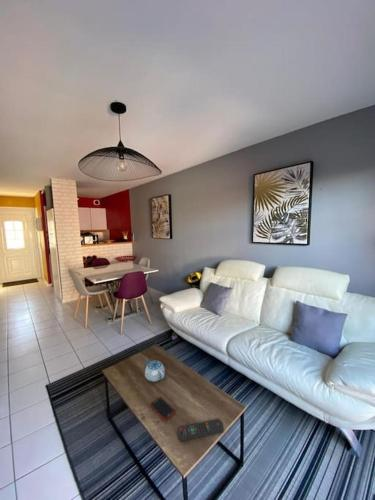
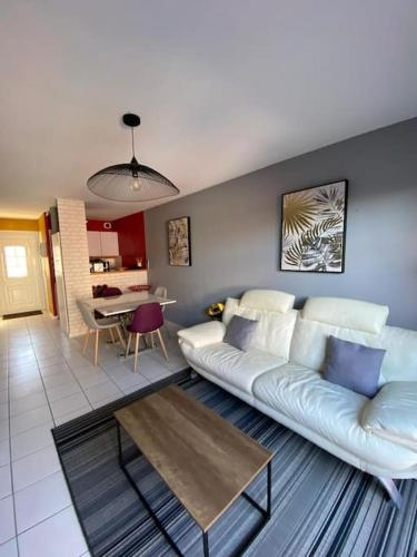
- chinaware (154, 368)
- remote control (200, 429)
- cell phone (162, 408)
